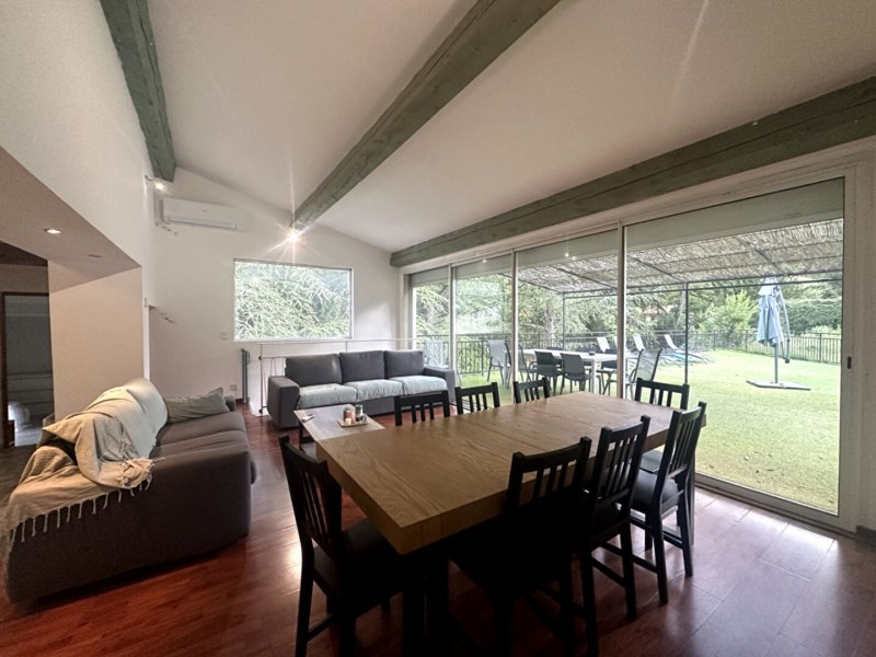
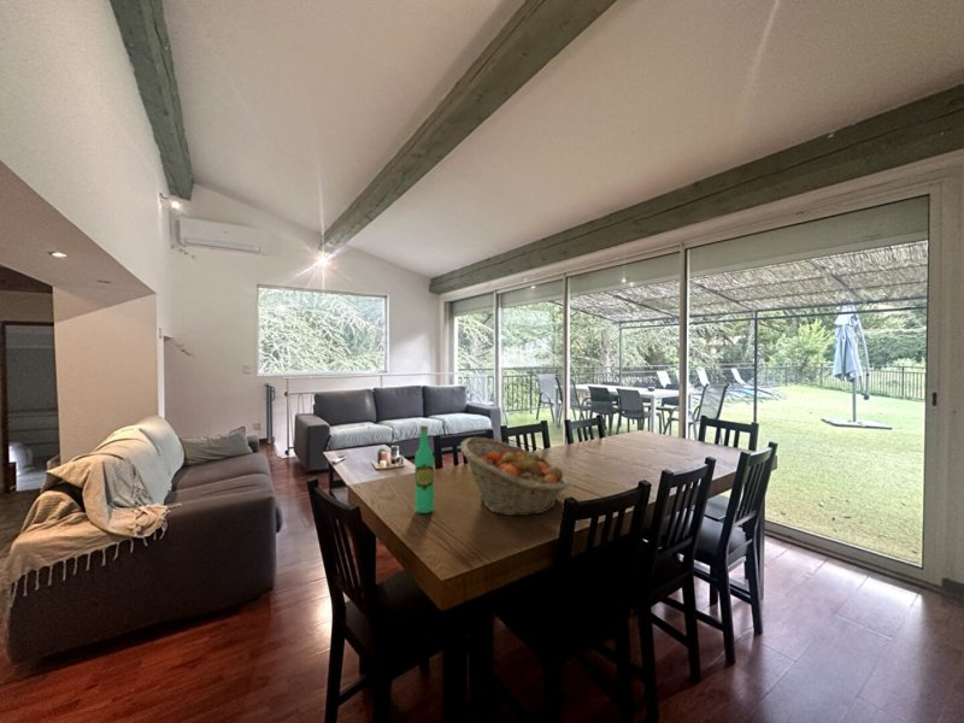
+ fruit basket (512, 470)
+ wine bottle (424, 468)
